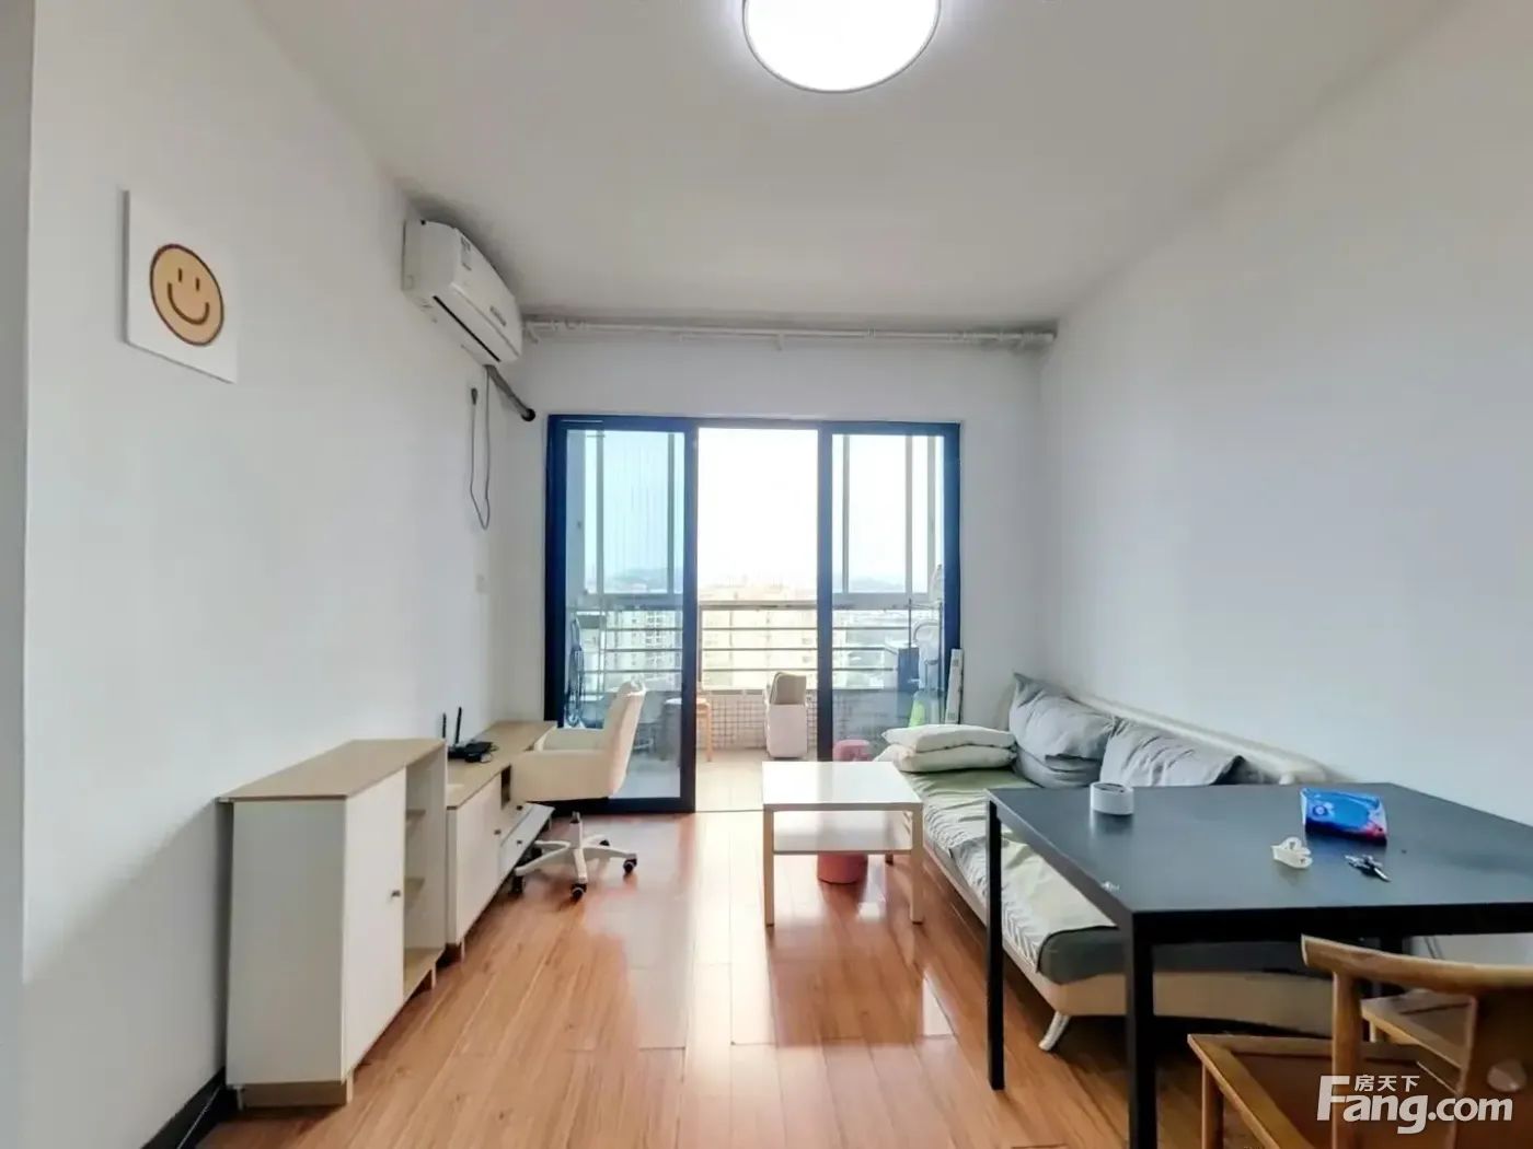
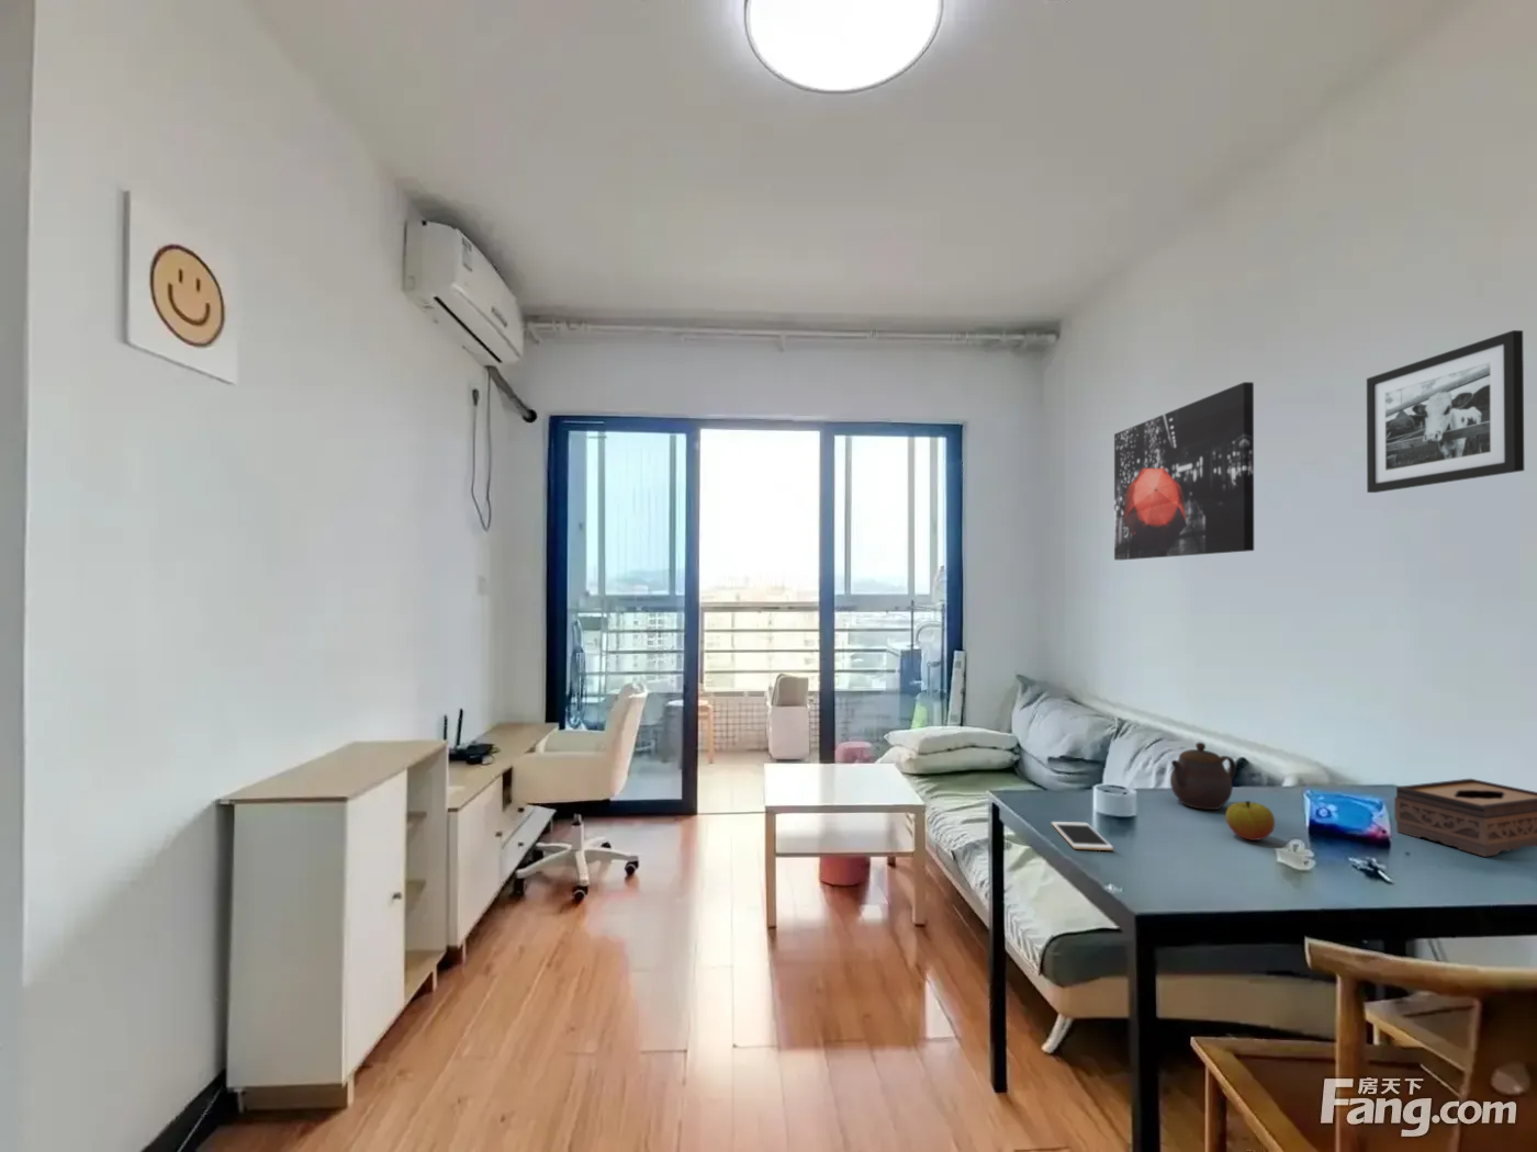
+ tissue box (1476, 814)
+ teapot (1203, 772)
+ cell phone (1081, 835)
+ apple (1249, 819)
+ picture frame (1437, 419)
+ wall art (1174, 483)
